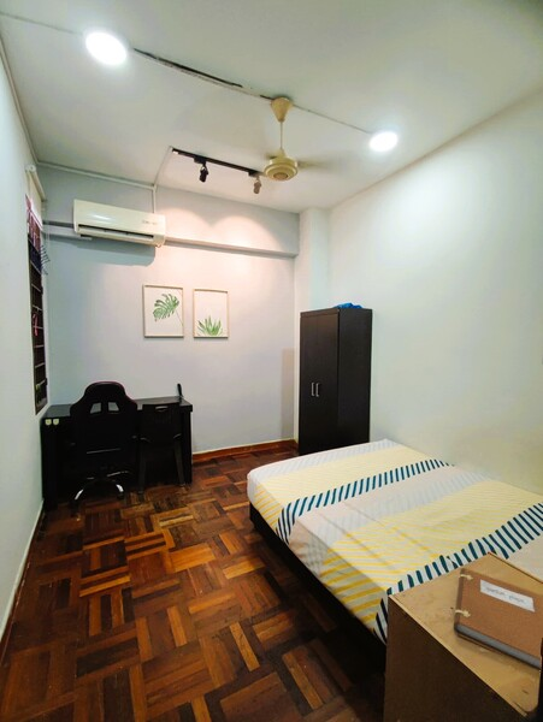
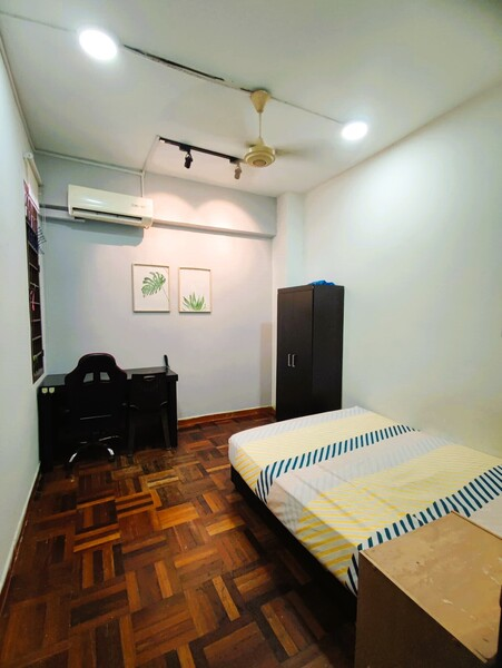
- notebook (500, 611)
